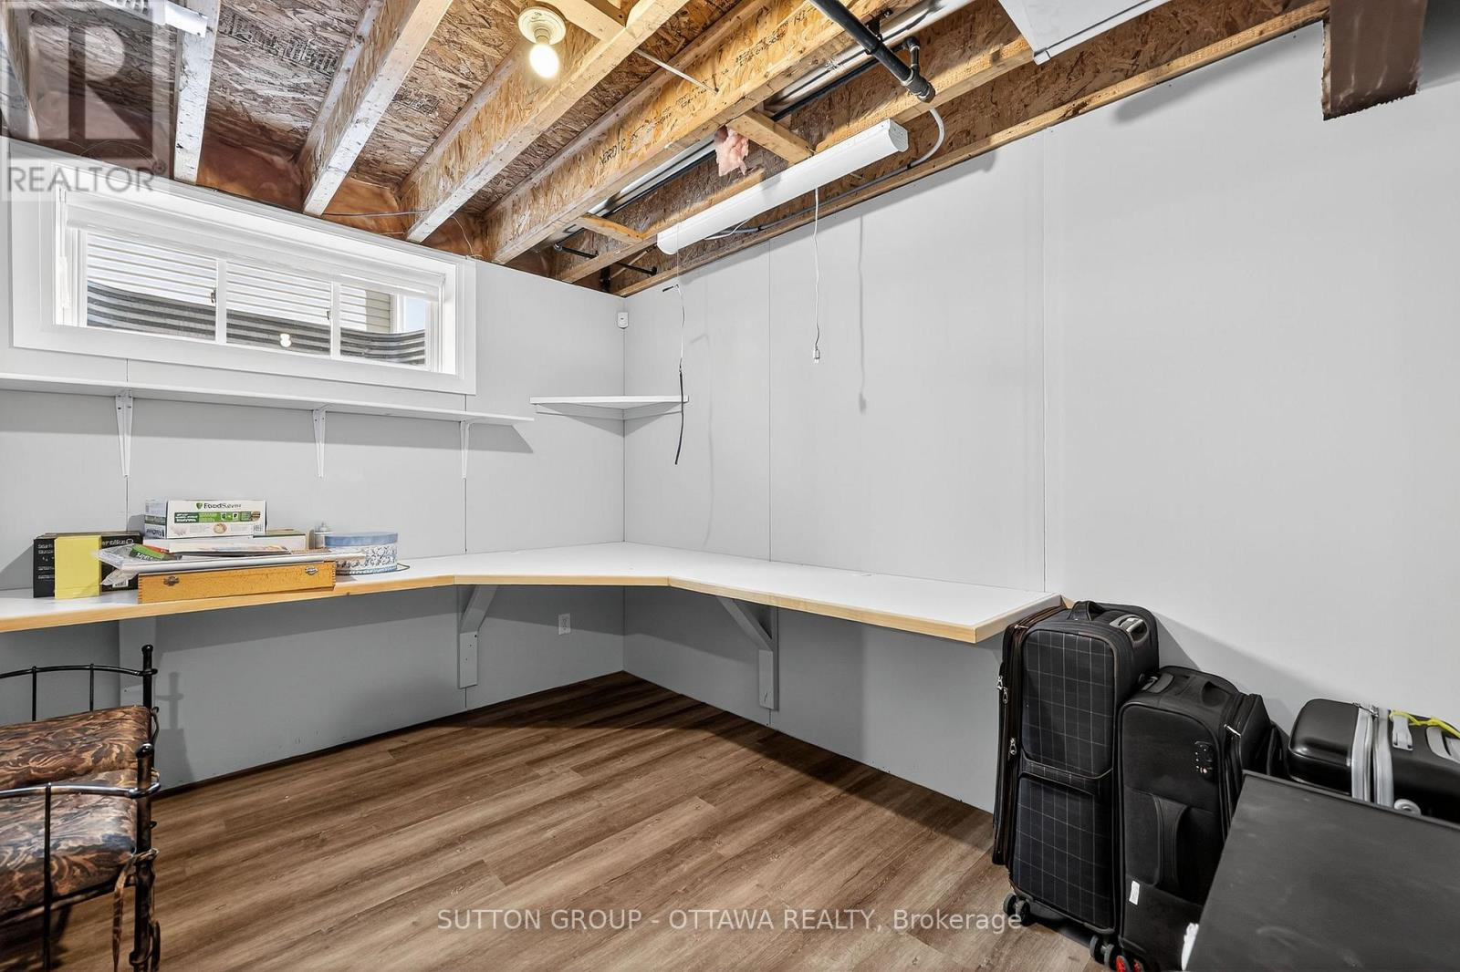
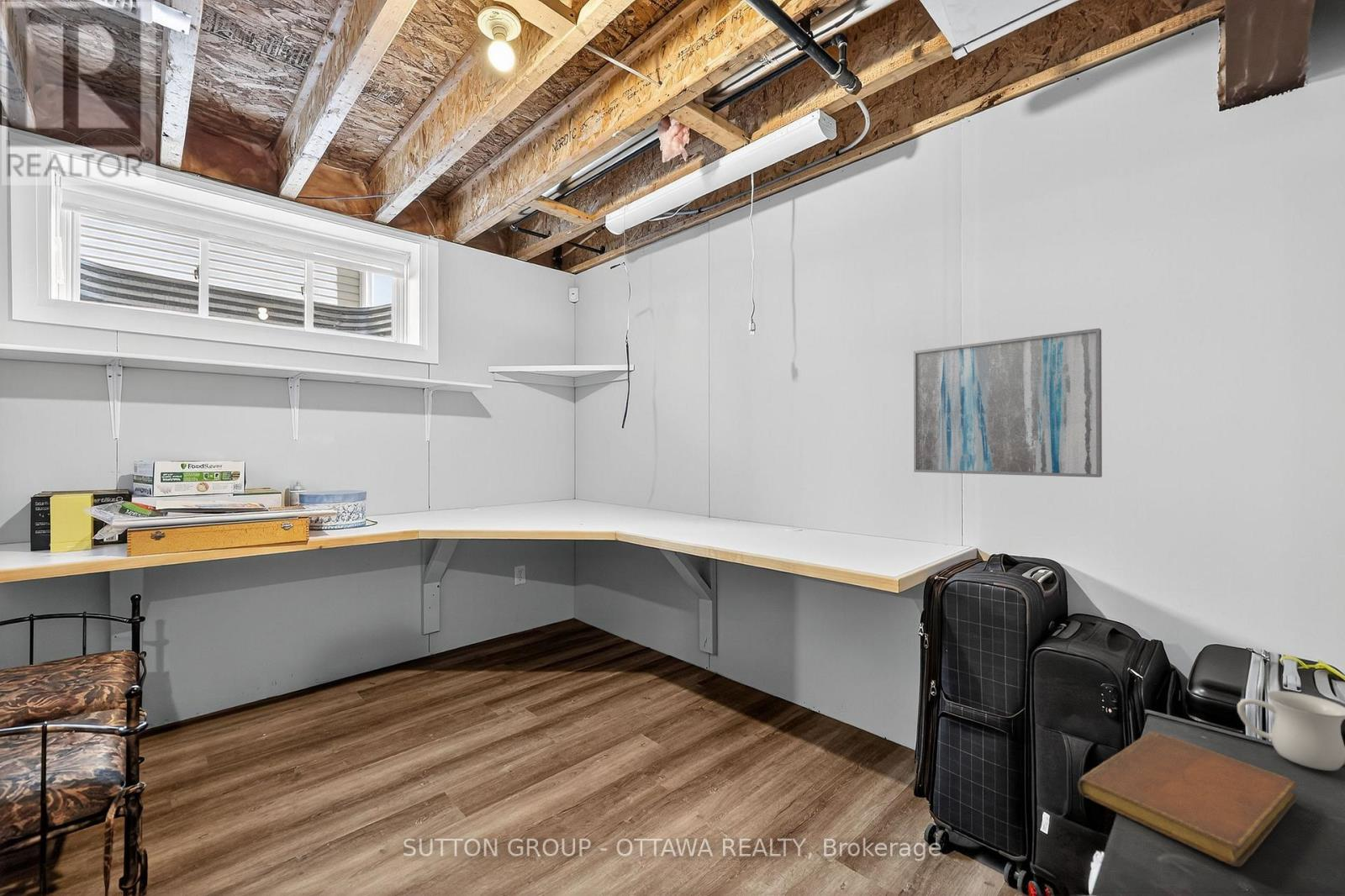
+ notebook (1186, 787)
+ wall art (998, 408)
+ mug (1290, 728)
